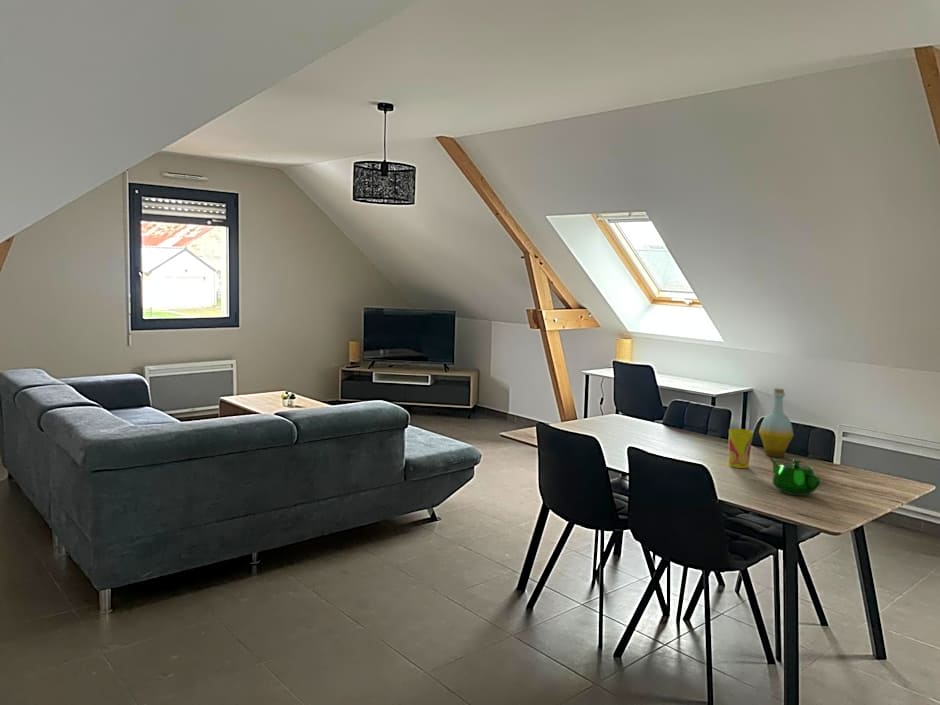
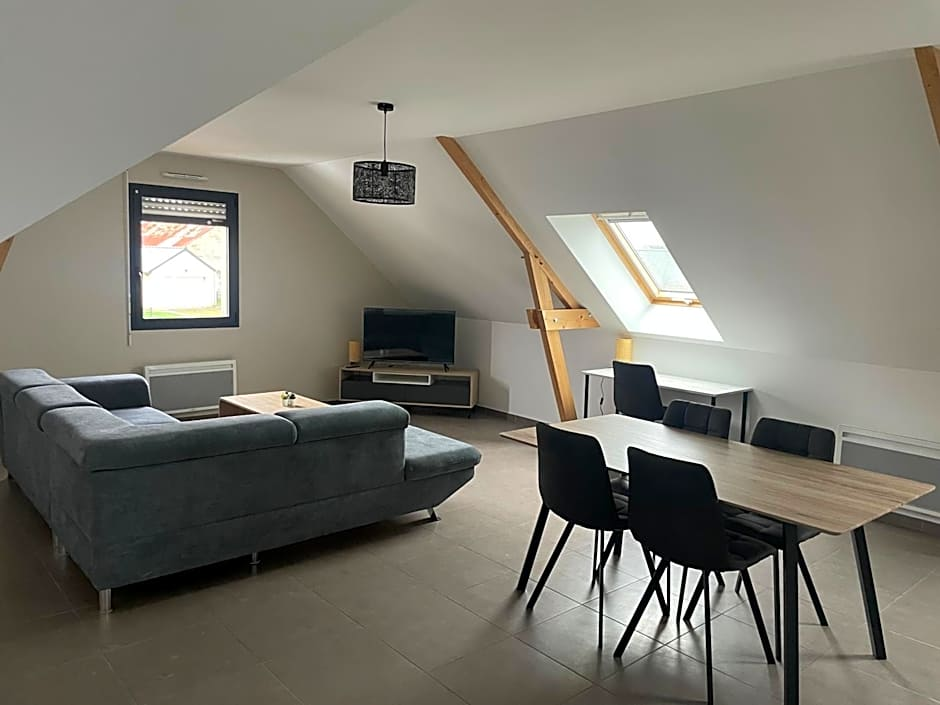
- cup (739, 448)
- teapot (793, 475)
- bottle (776, 422)
